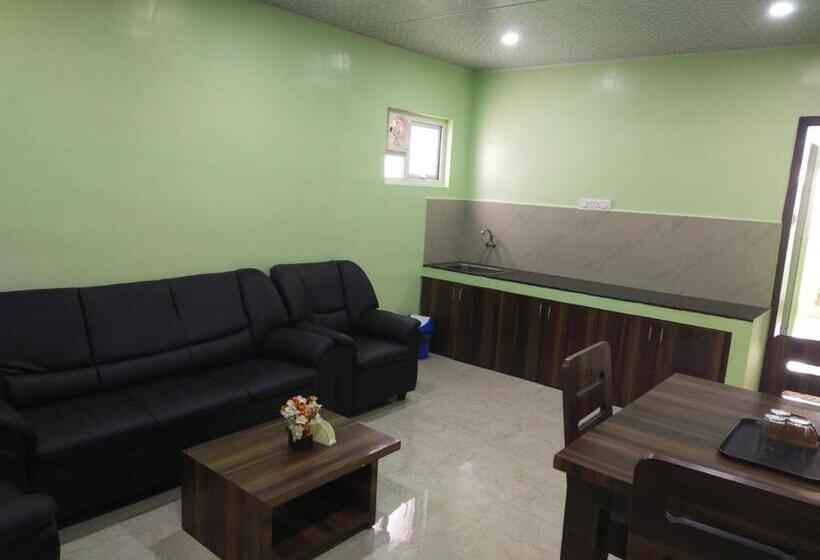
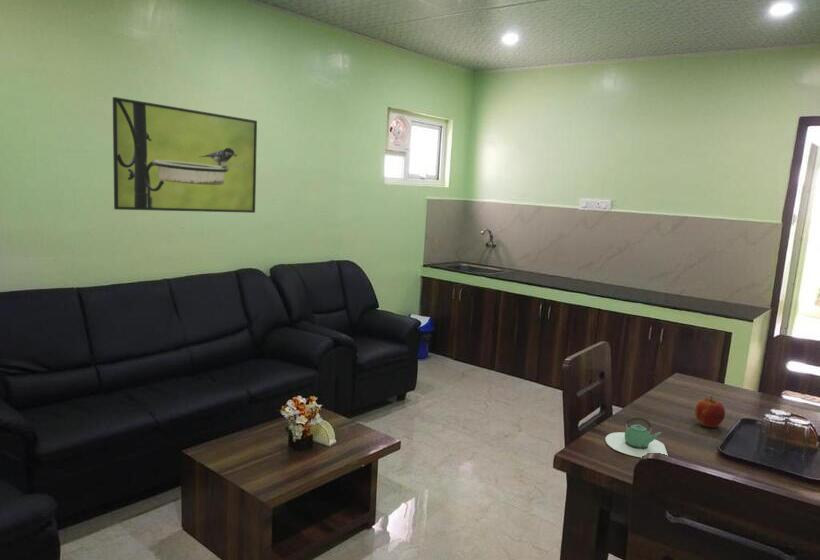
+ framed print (191, 161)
+ apple (709, 410)
+ teapot (638, 430)
